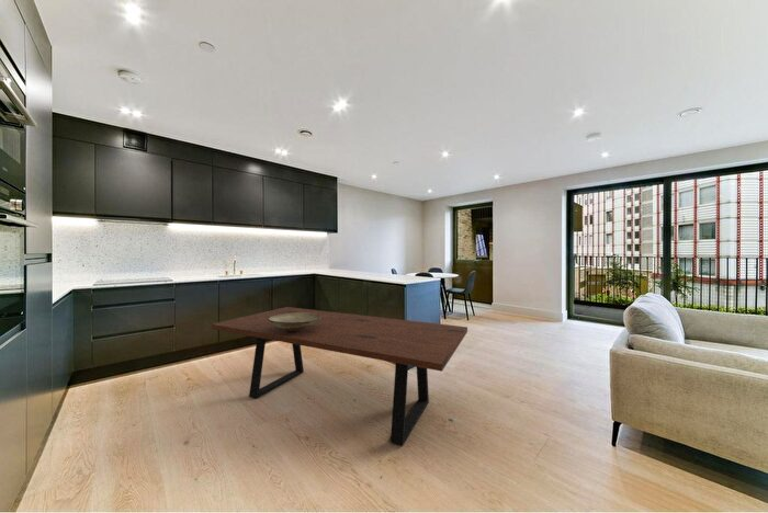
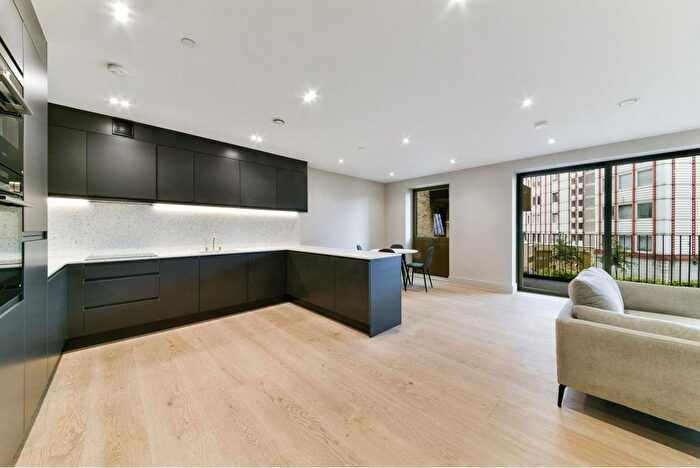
- decorative bowl (294, 322)
- dining table (339, 352)
